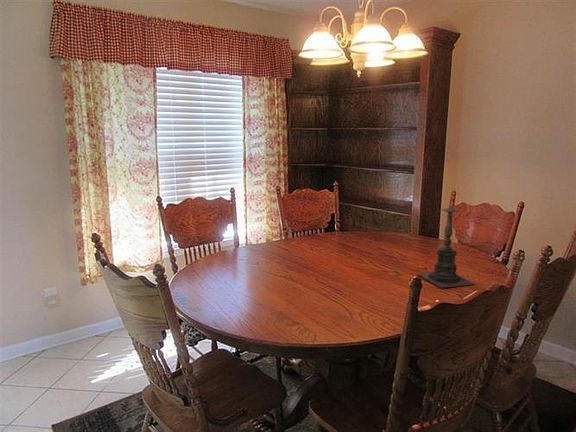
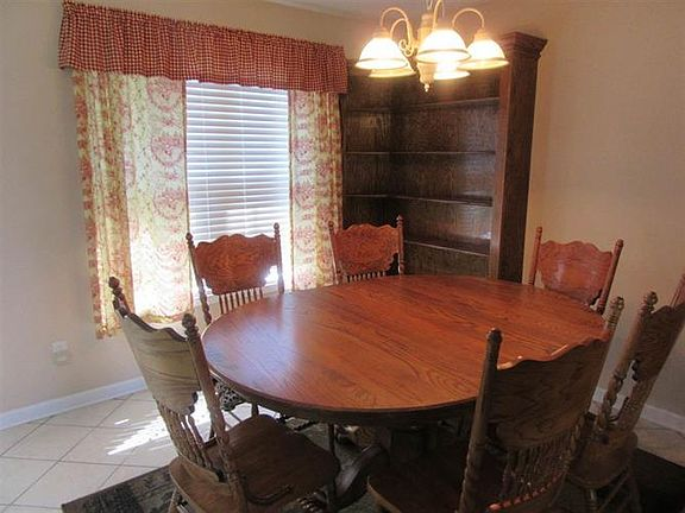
- candle holder (448, 238)
